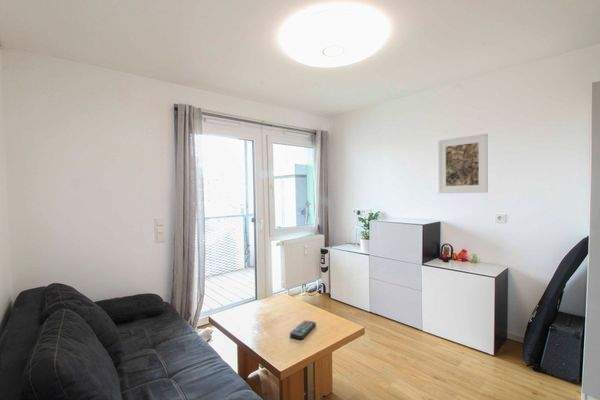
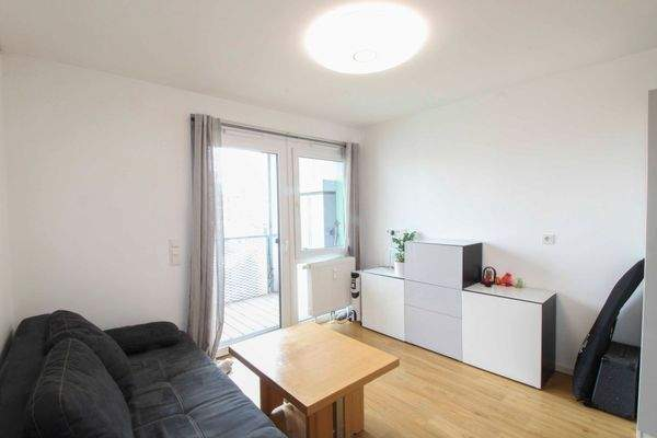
- remote control (303, 328)
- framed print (461, 165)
